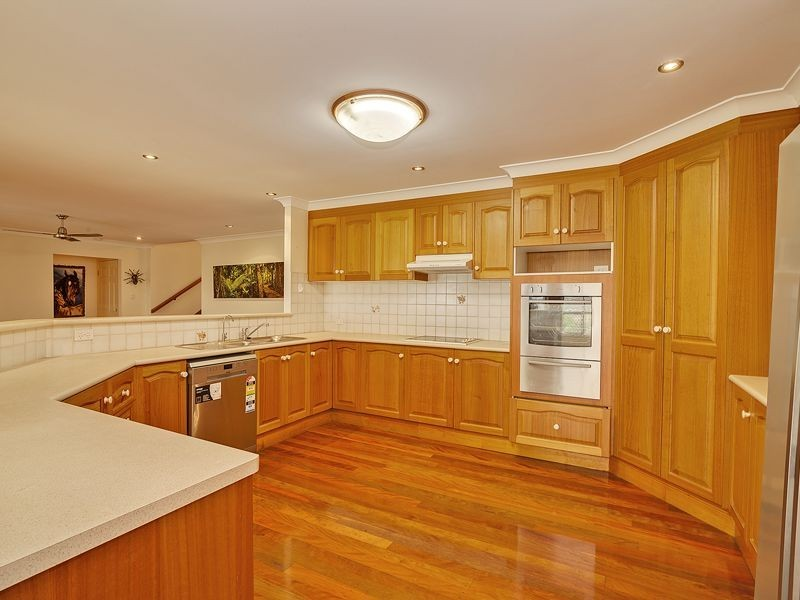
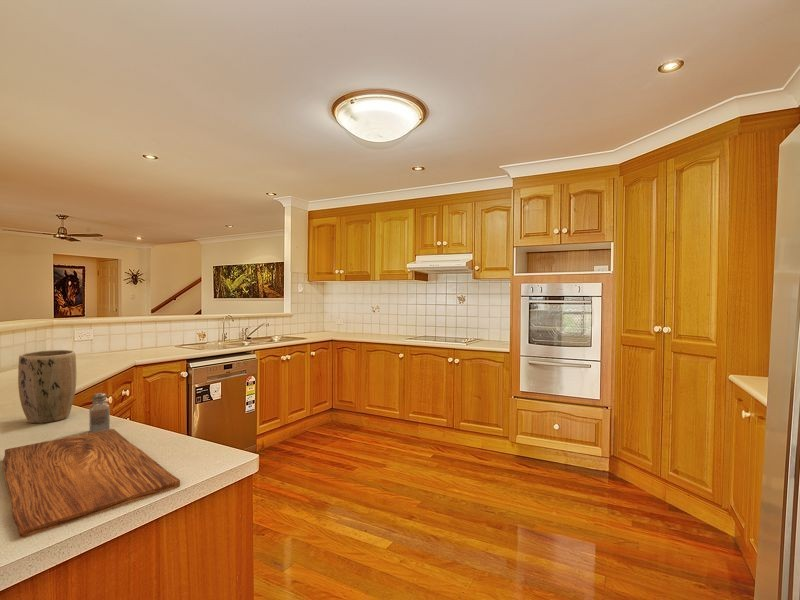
+ cutting board (80, 468)
+ saltshaker (99, 411)
+ plant pot (48, 385)
